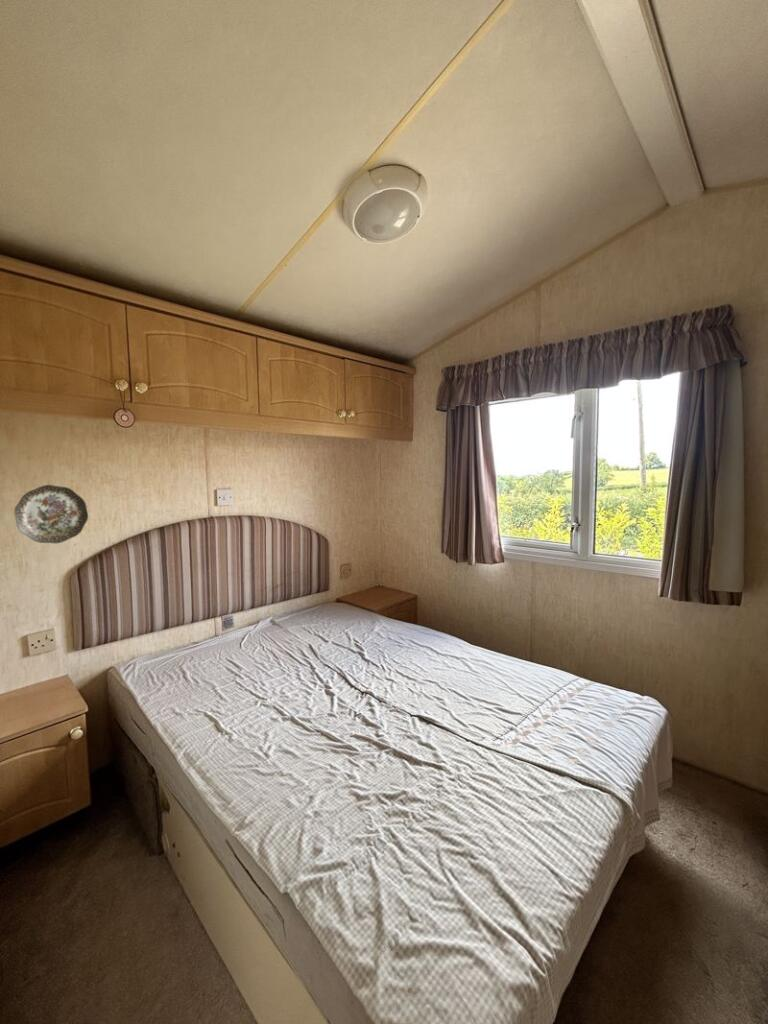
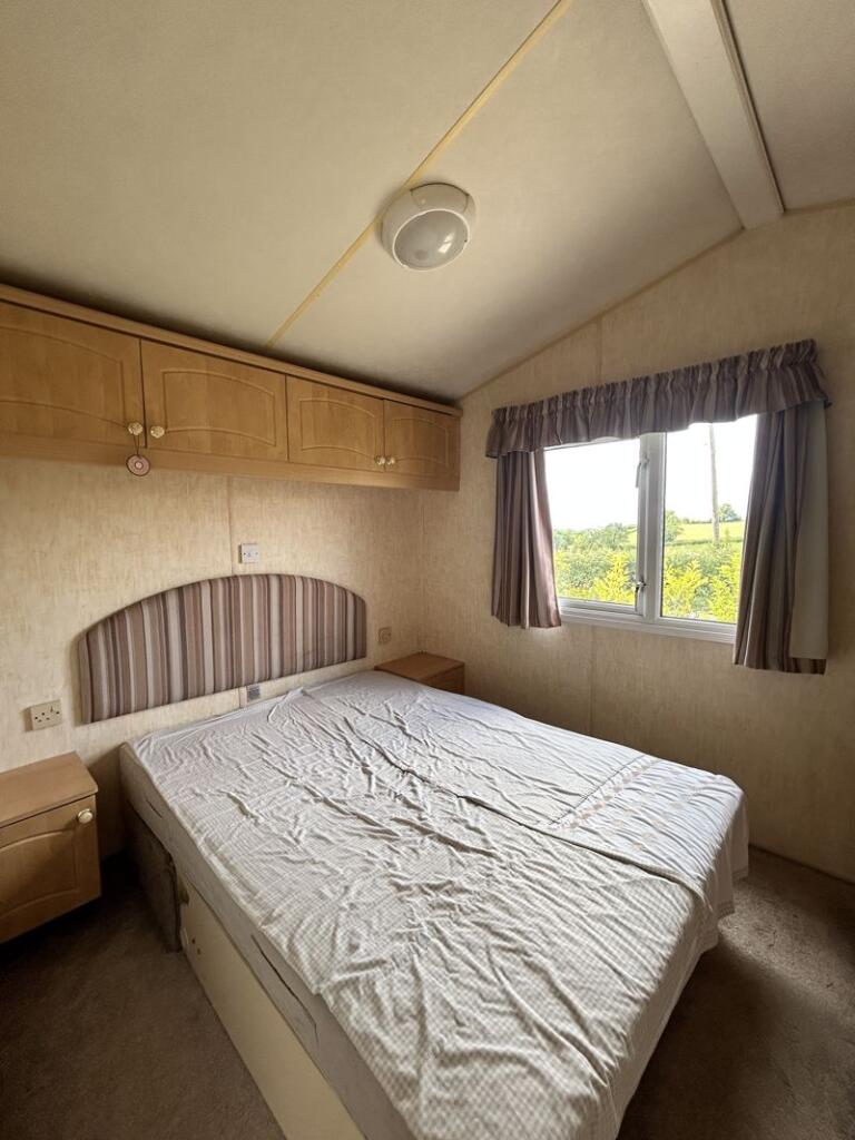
- decorative plate (52, 514)
